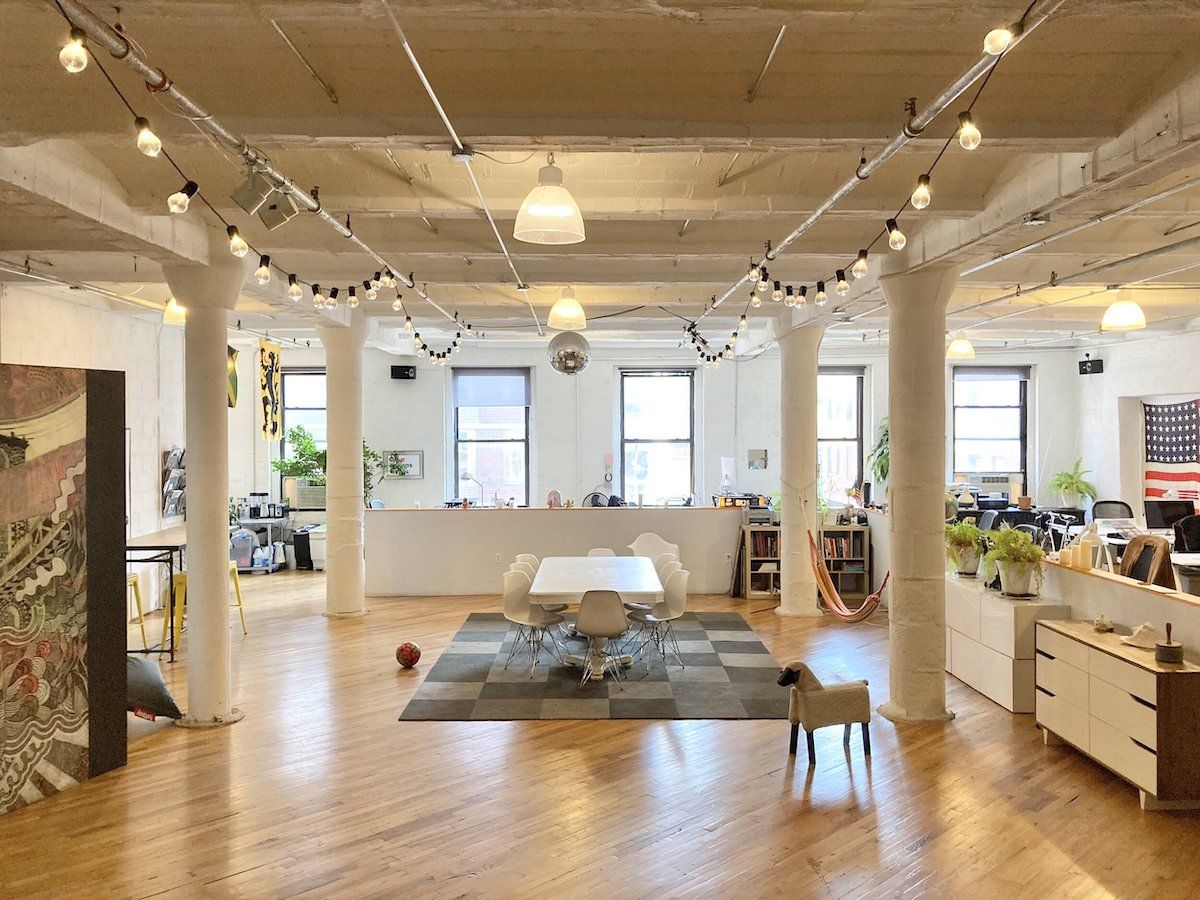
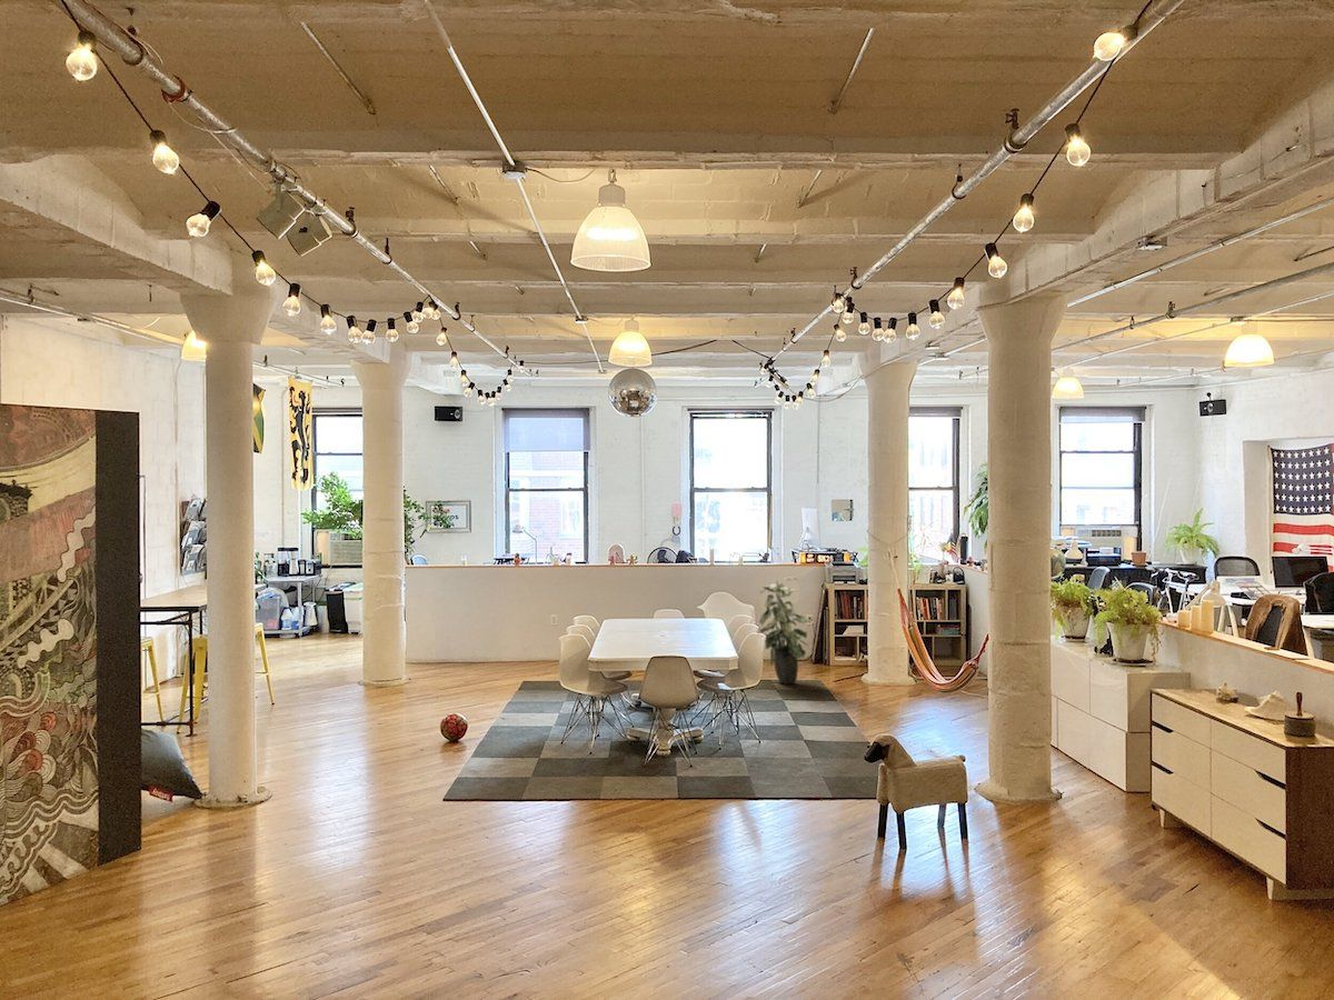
+ indoor plant (785, 630)
